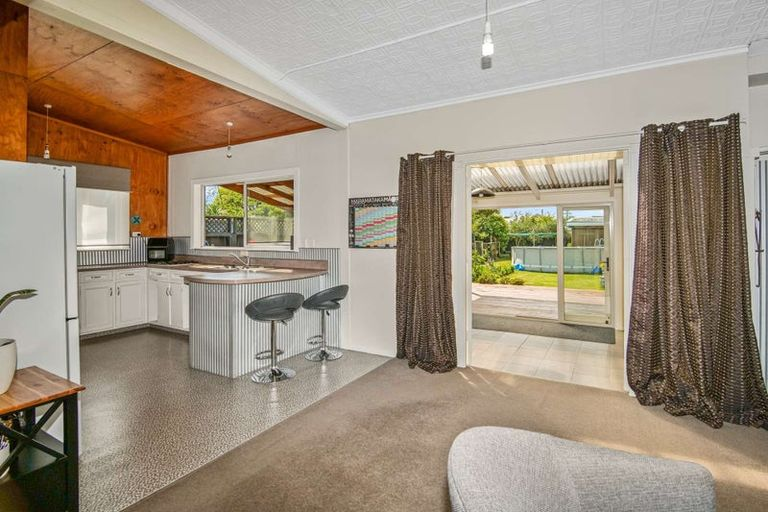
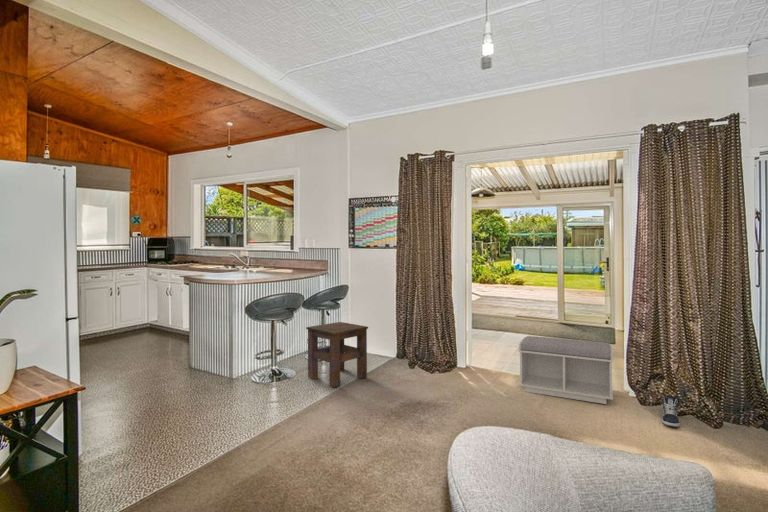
+ sneaker (670, 410)
+ bench (564, 366)
+ side table (337, 352)
